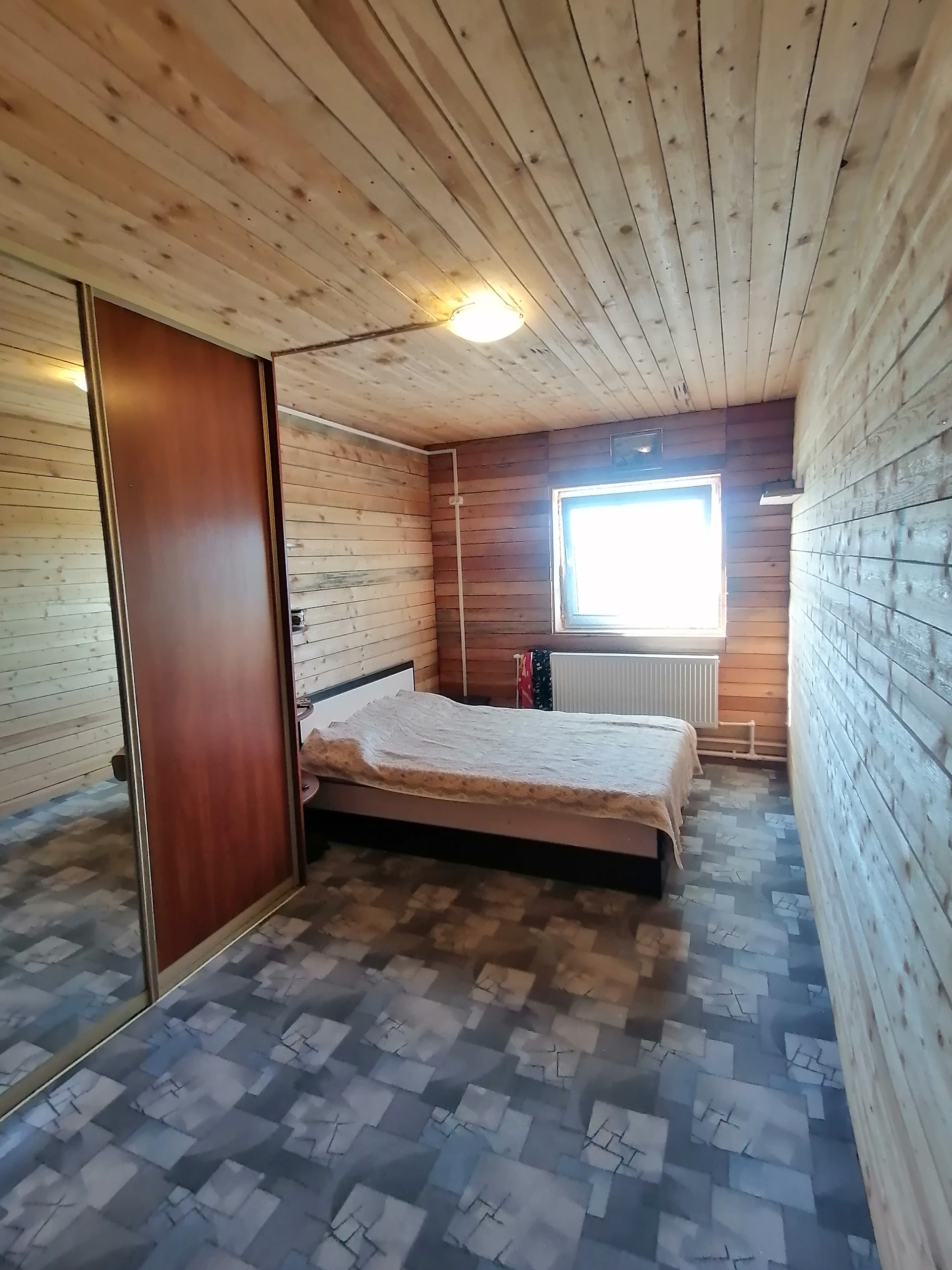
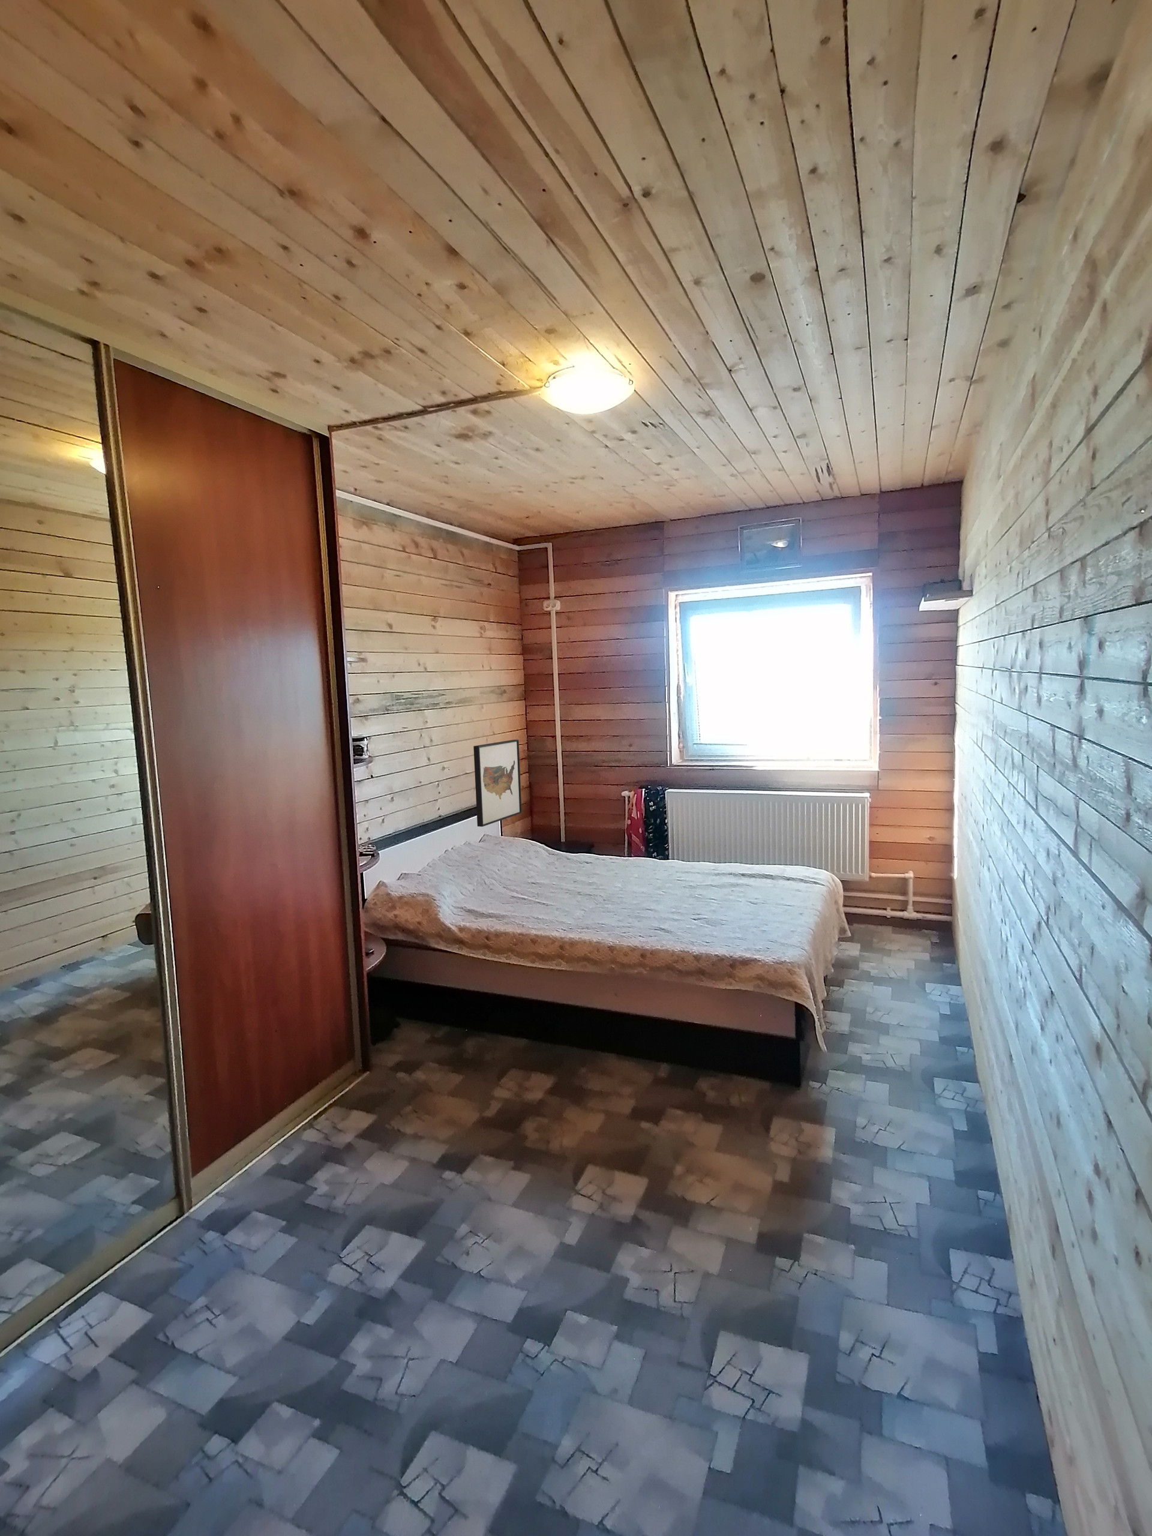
+ wall art (499, 781)
